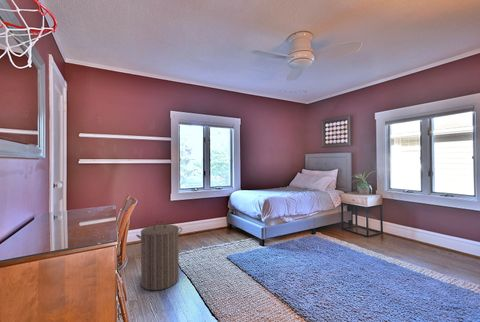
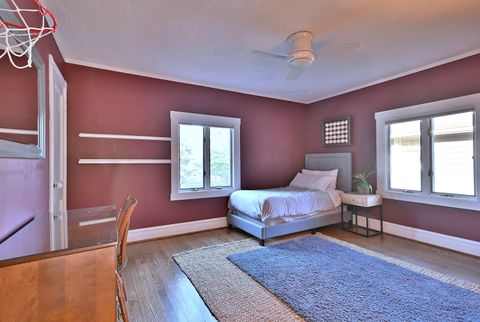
- laundry hamper (160, 250)
